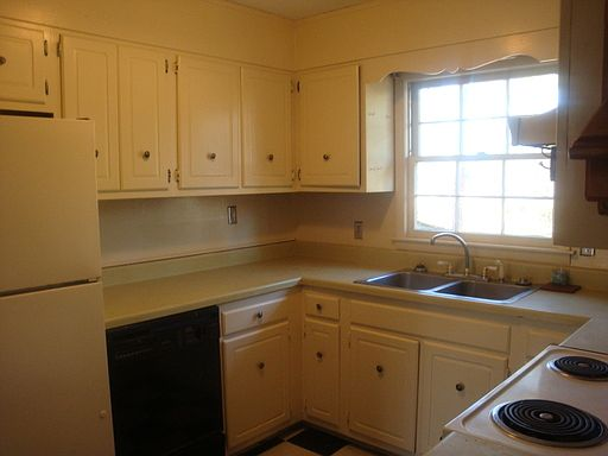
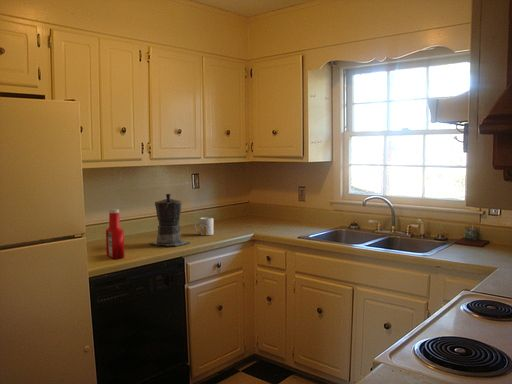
+ coffee maker (168, 218)
+ soap bottle (114, 233)
+ mug (204, 226)
